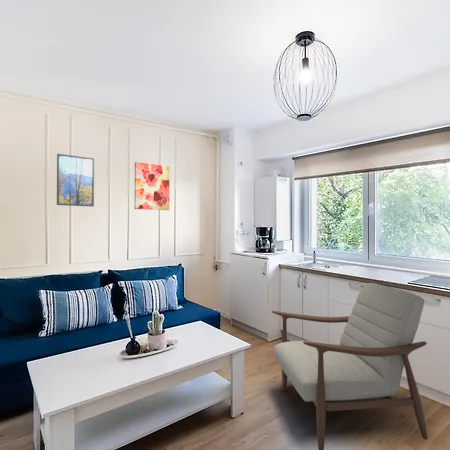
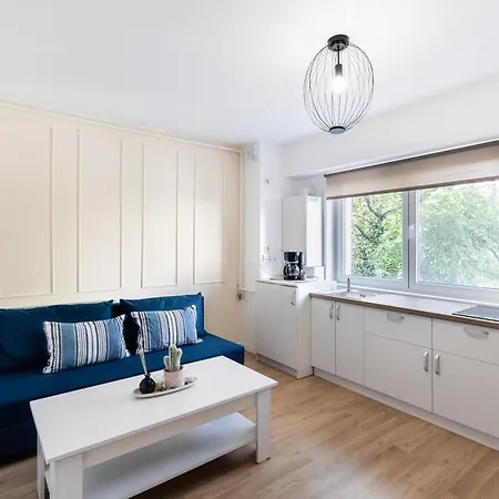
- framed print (76, 181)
- wall art (152, 187)
- chair (342, 350)
